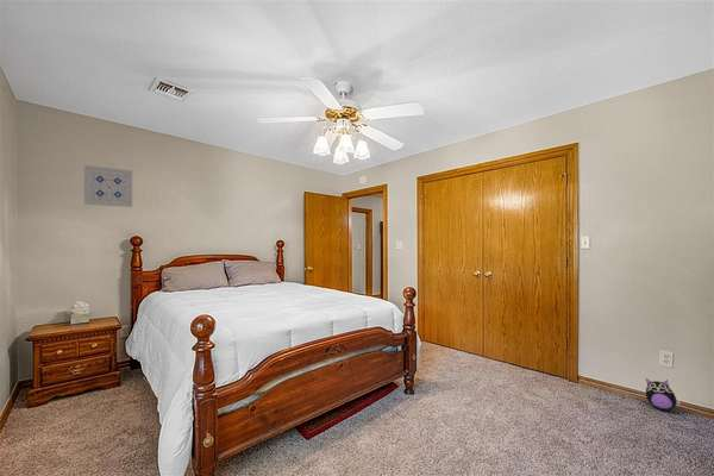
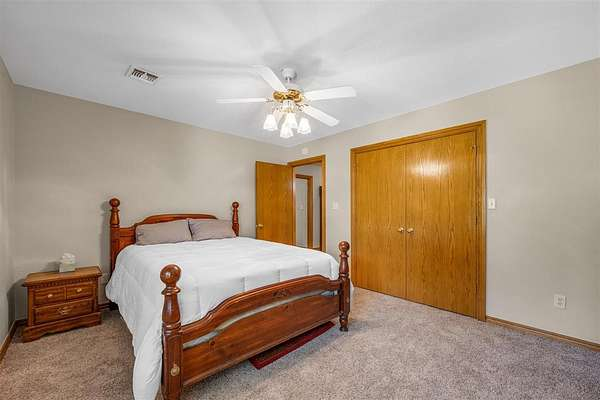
- wall art (108, 187)
- plush toy (662, 394)
